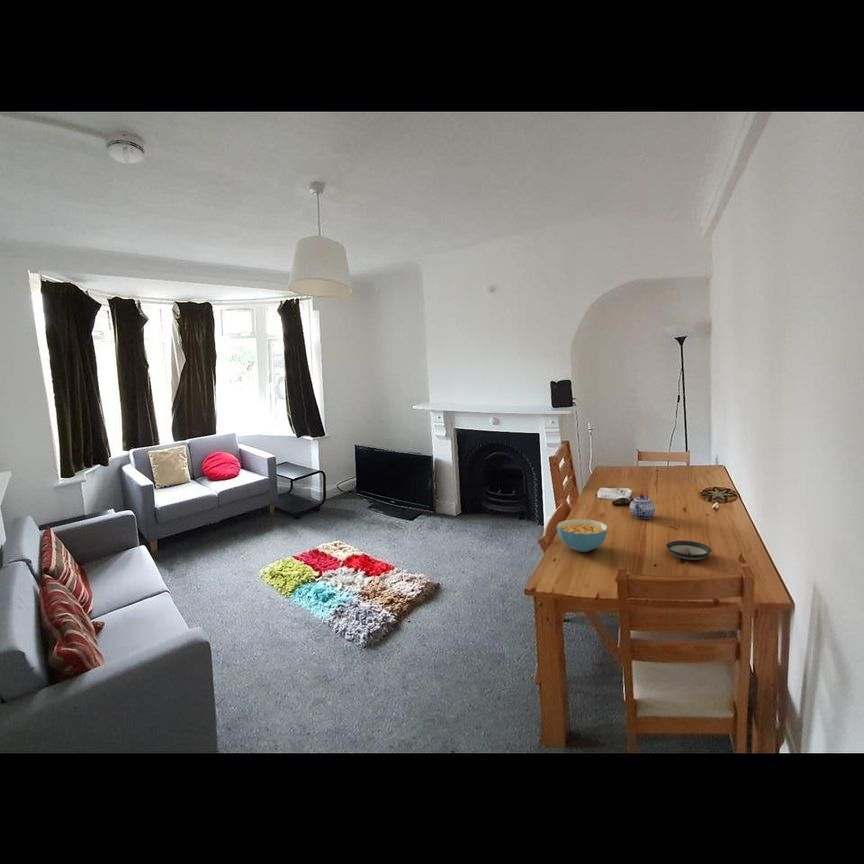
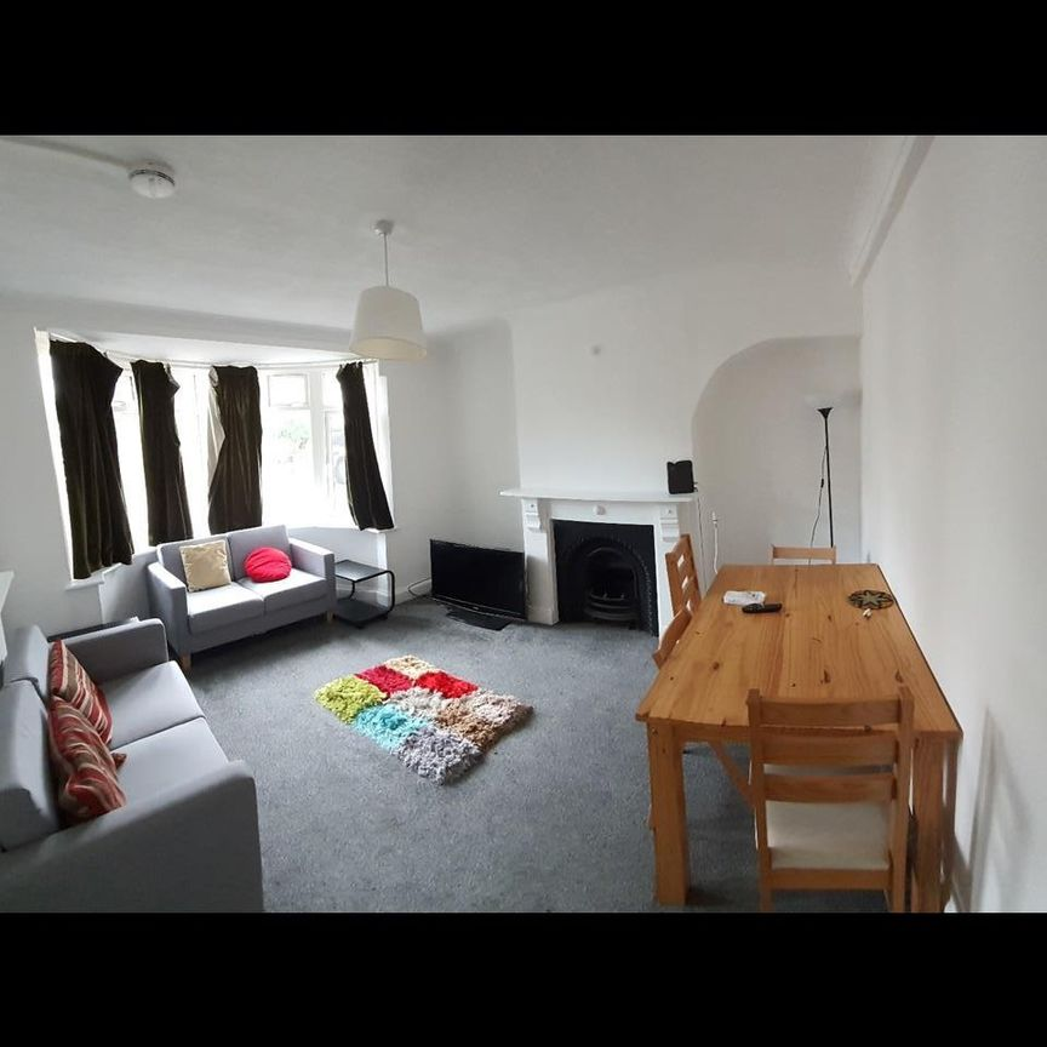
- saucer (688, 551)
- cereal bowl (582, 537)
- teapot (642, 505)
